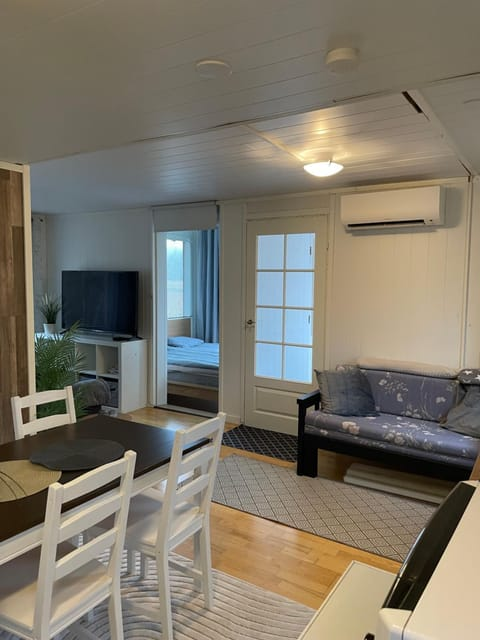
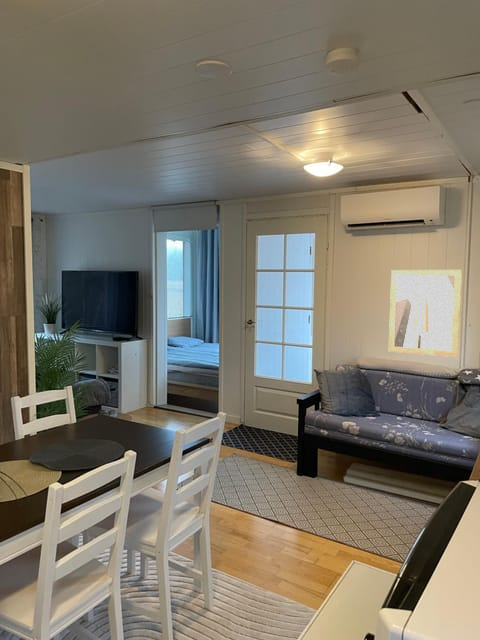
+ wall art (423, 312)
